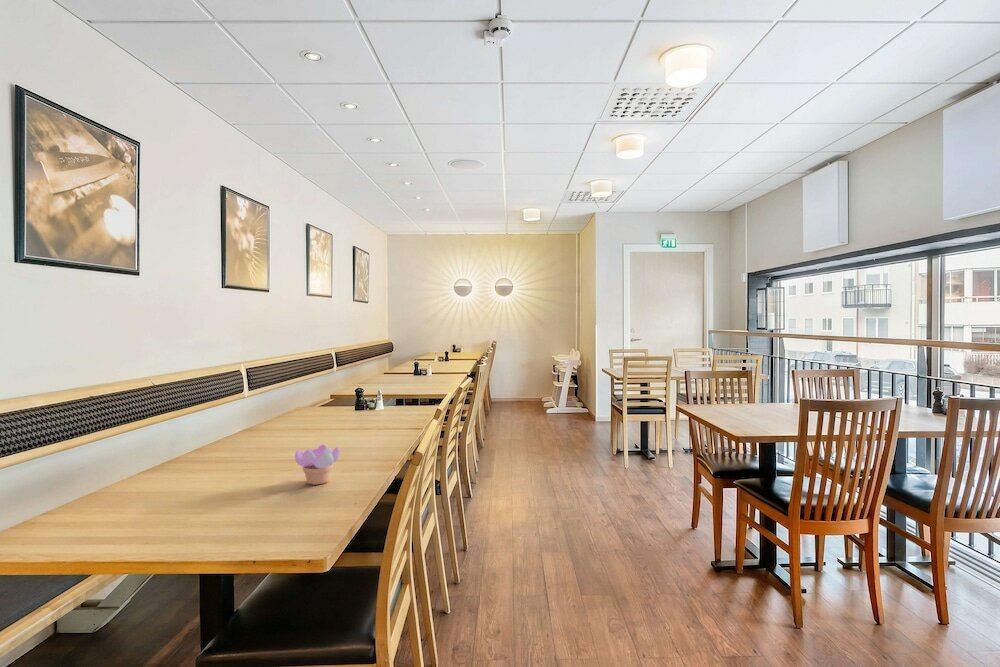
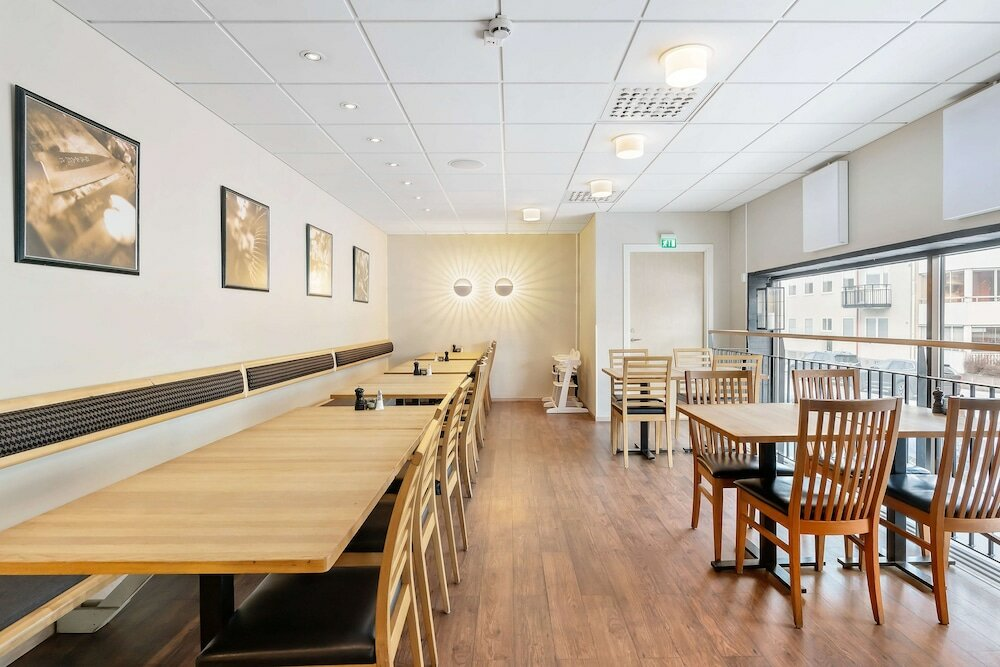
- succulent plant (320, 464)
